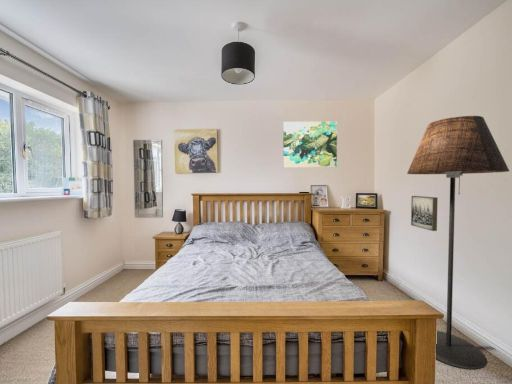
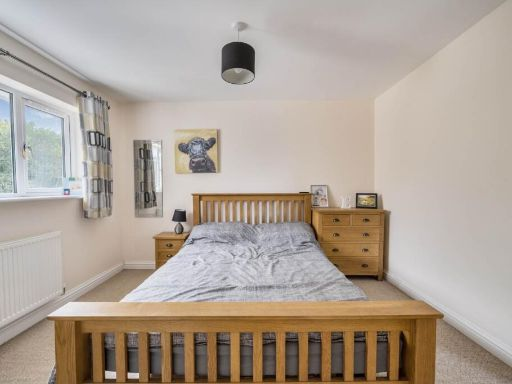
- wall art (309, 145)
- wall art (423, 212)
- floor lamp (451, 236)
